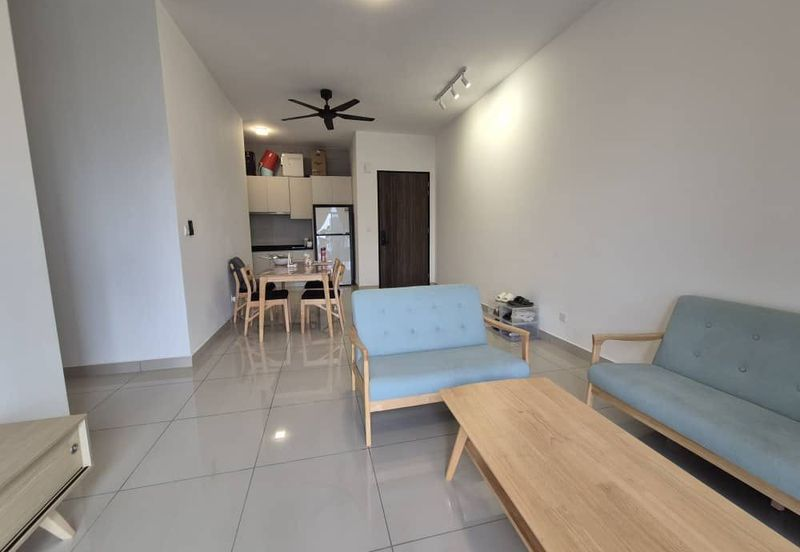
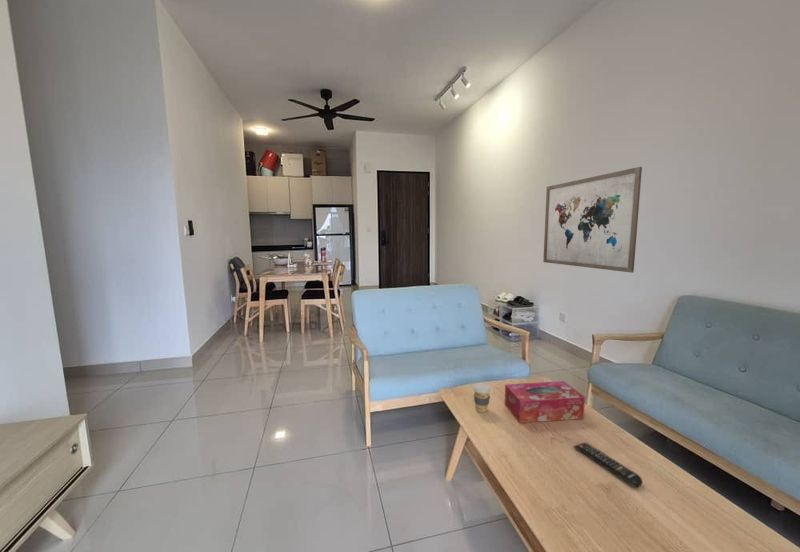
+ remote control (605, 462)
+ wall art (583, 223)
+ coffee cup (481, 398)
+ tissue box (543, 400)
